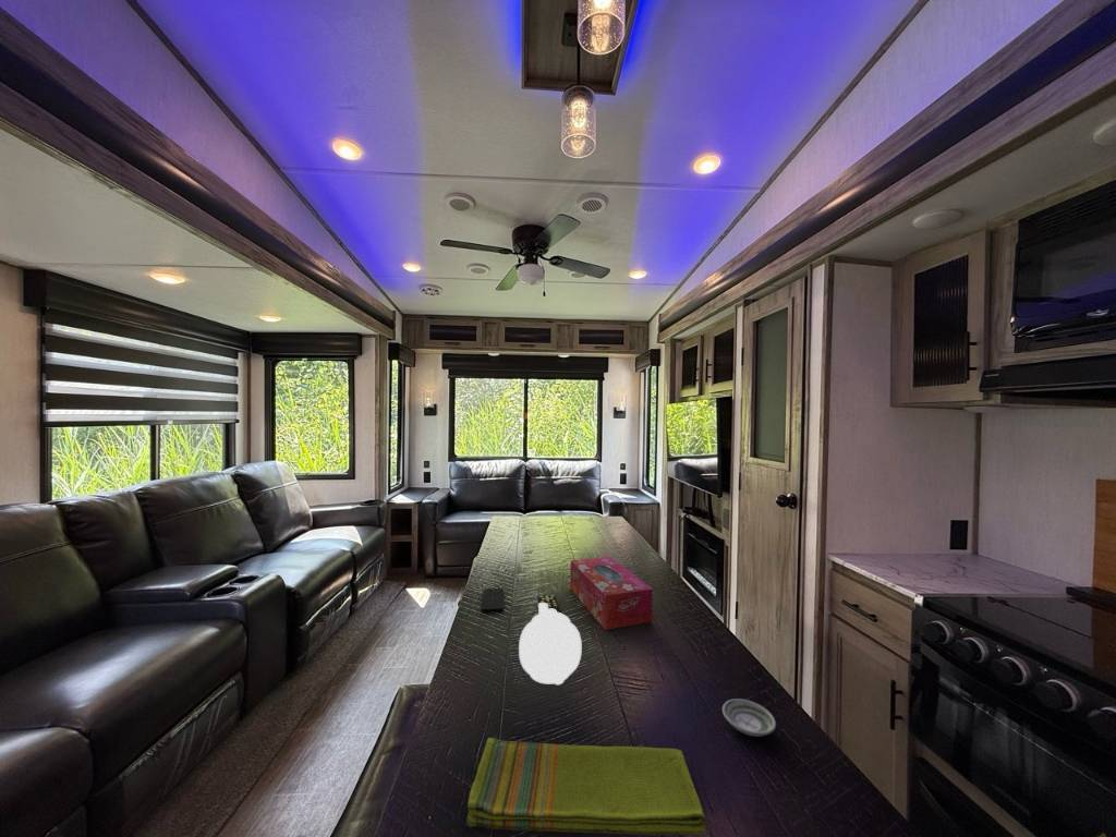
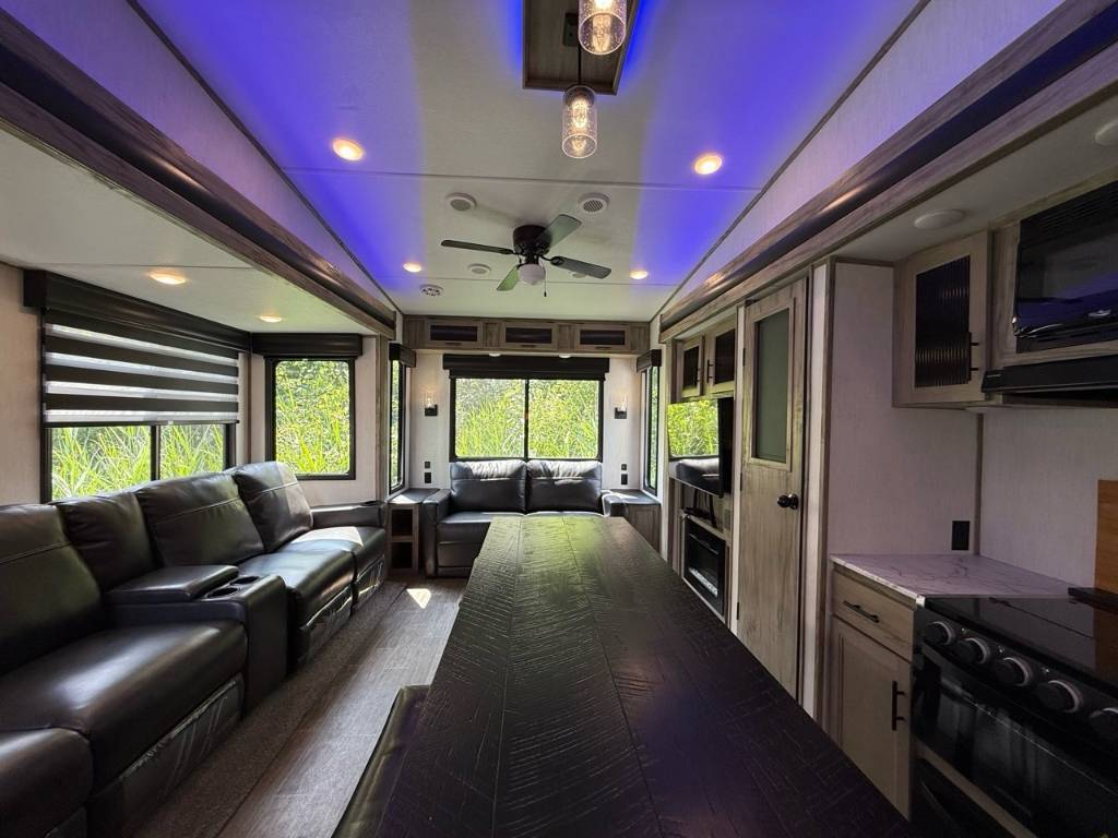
- smartphone (493, 598)
- dish towel (583, 778)
- tissue box (607, 589)
- saucer (748, 720)
- remote control (548, 606)
- teapot (549, 640)
